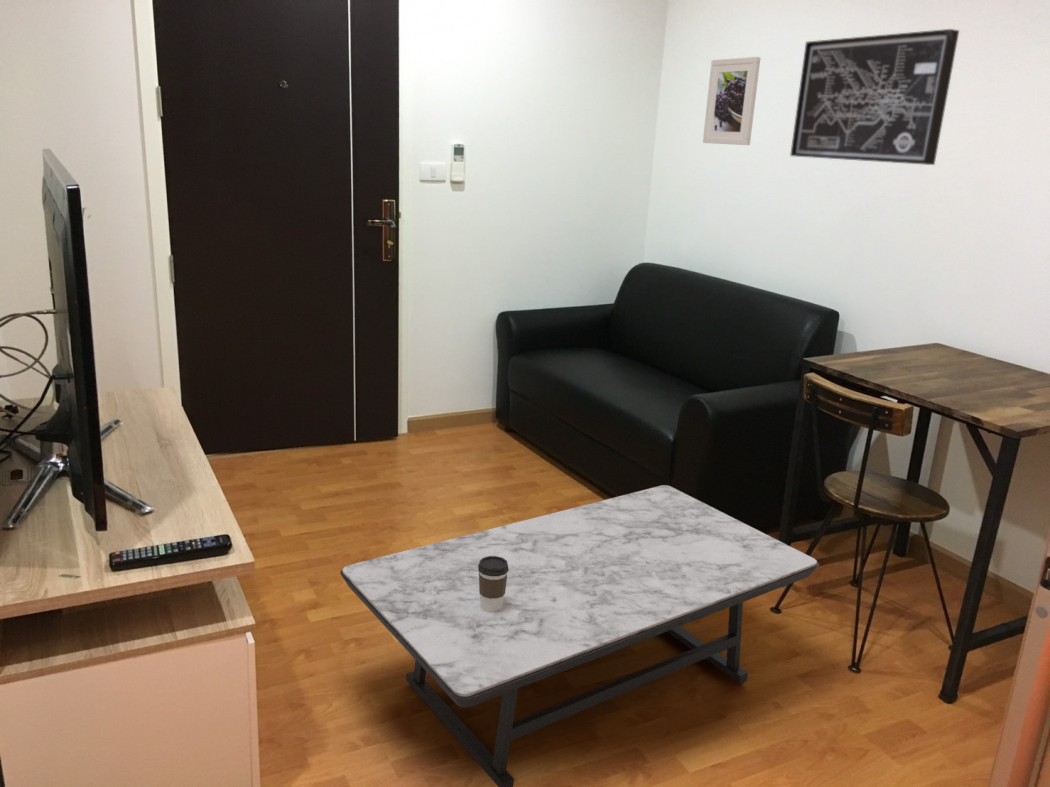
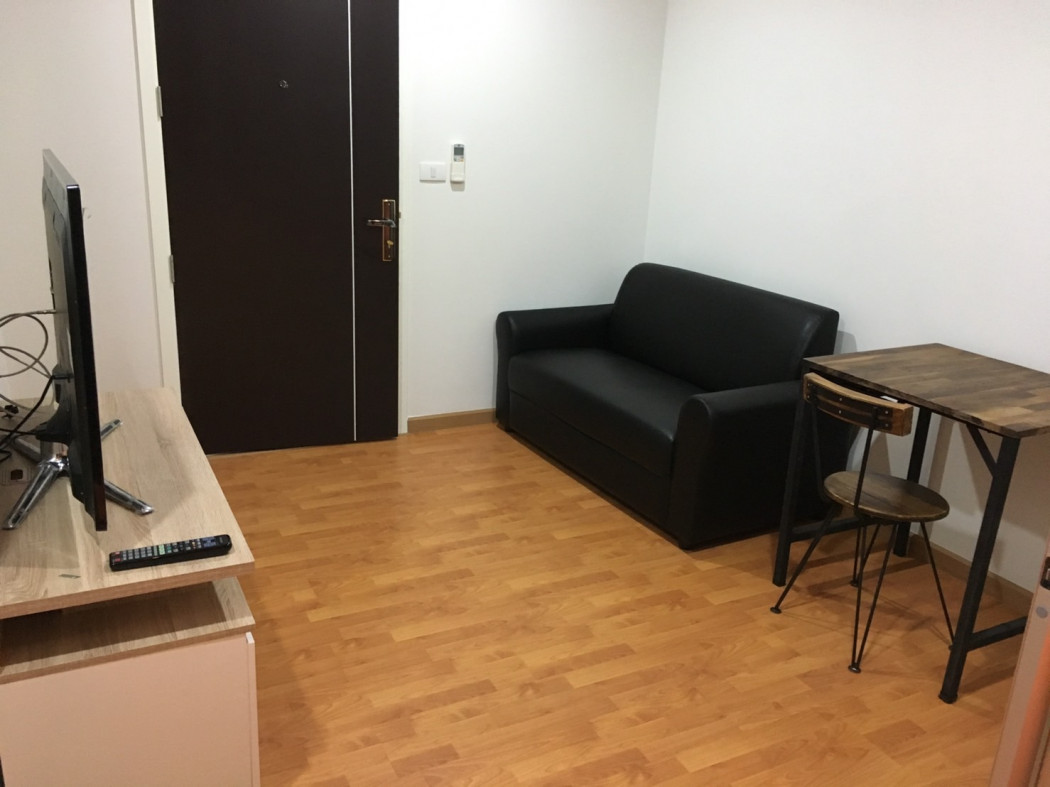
- coffee table (583, 624)
- wall art (866, 99)
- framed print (730, 101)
- coffee cup (492, 582)
